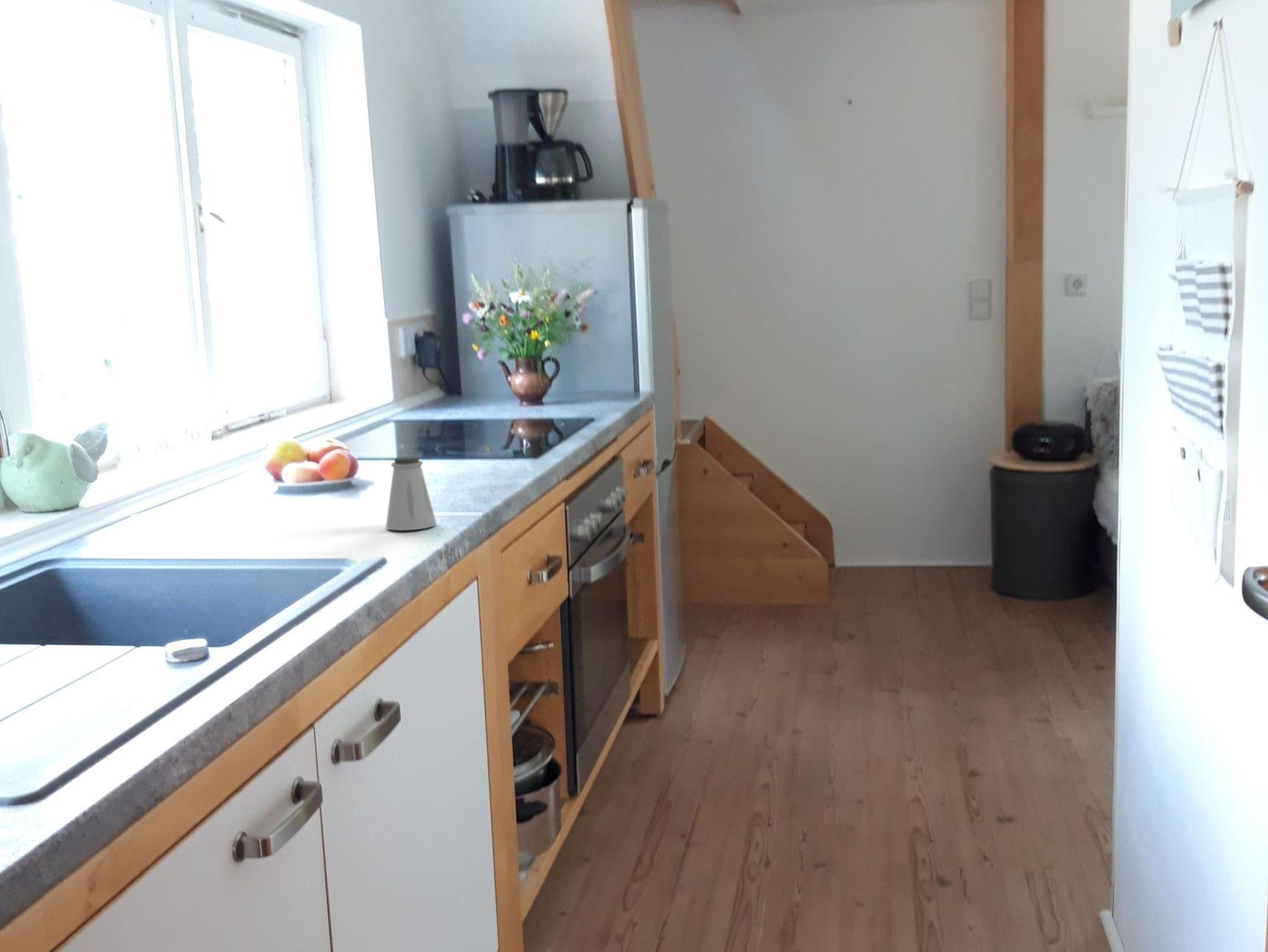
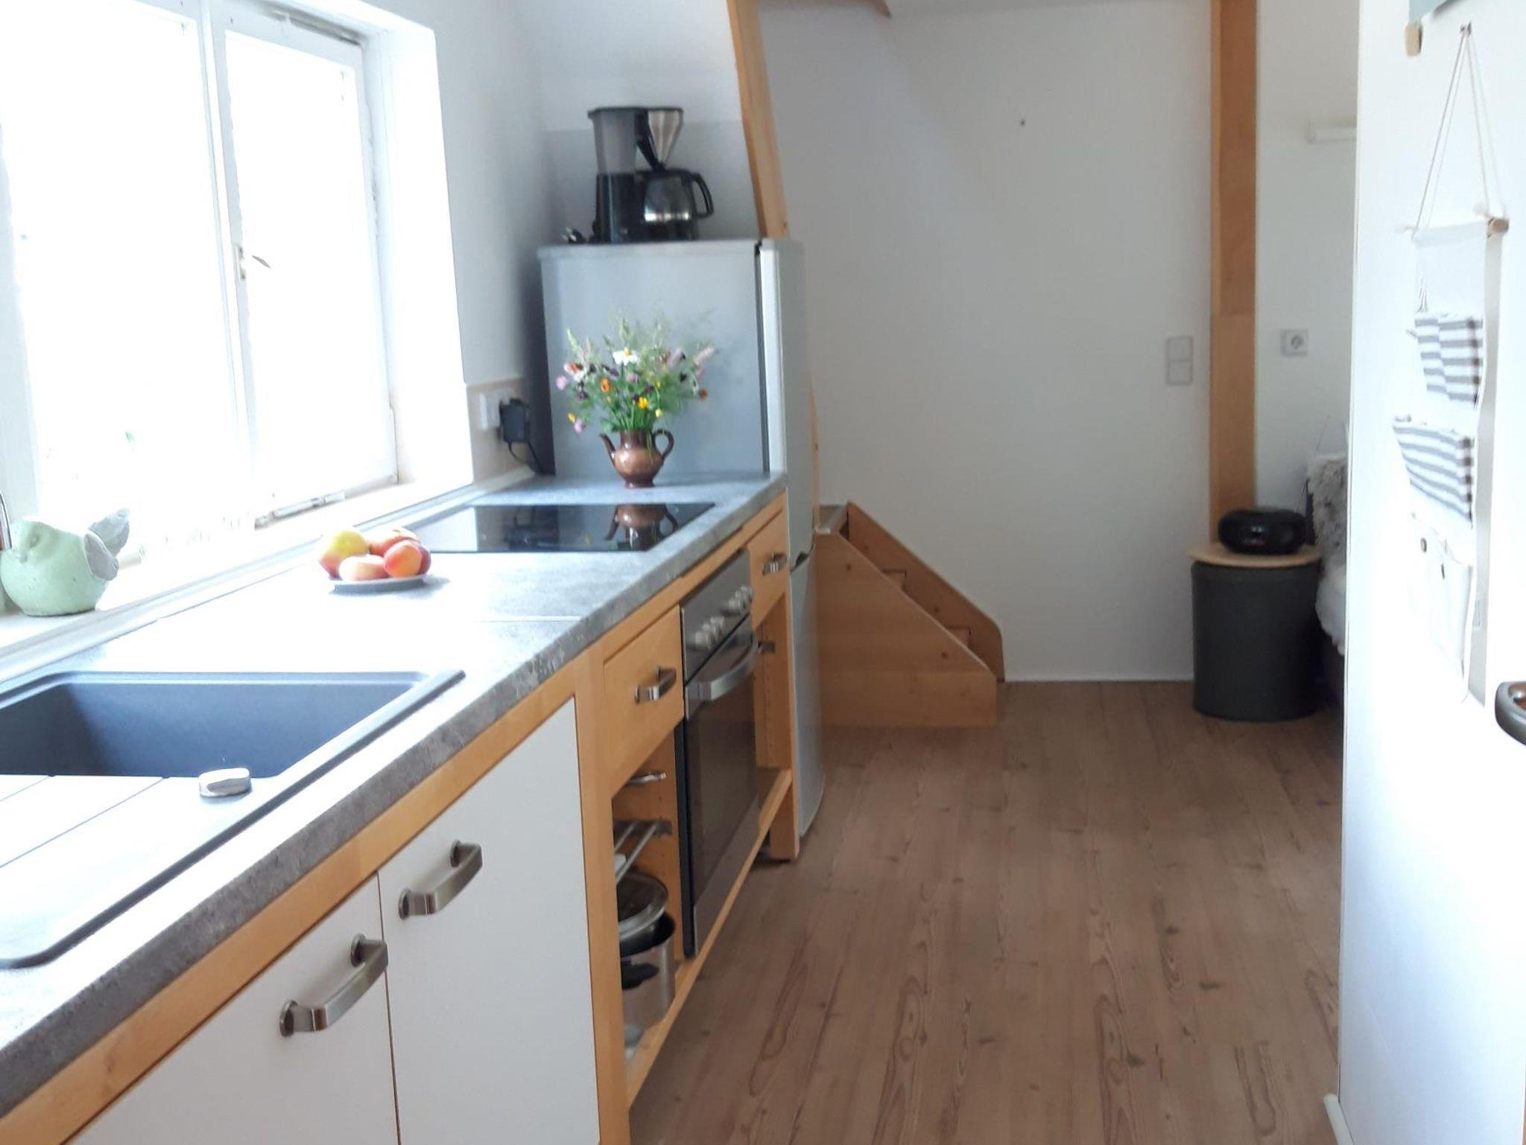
- saltshaker (409, 491)
